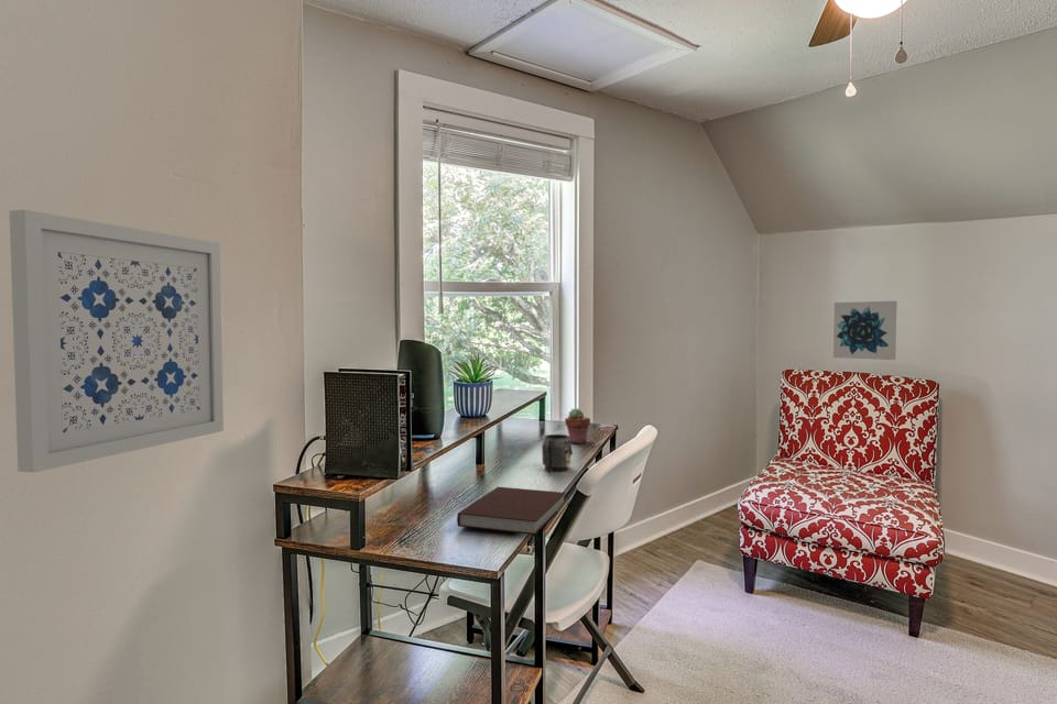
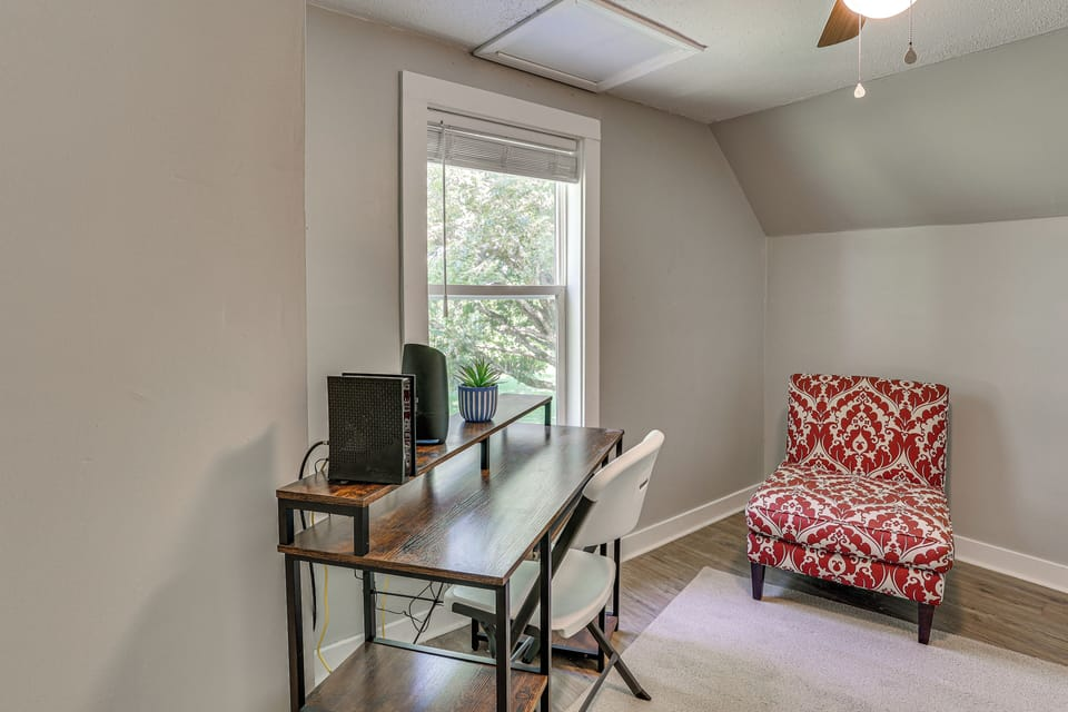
- wall art (134, 339)
- notebook (514, 508)
- wall art (863, 330)
- potted succulent (577, 425)
- mug (555, 453)
